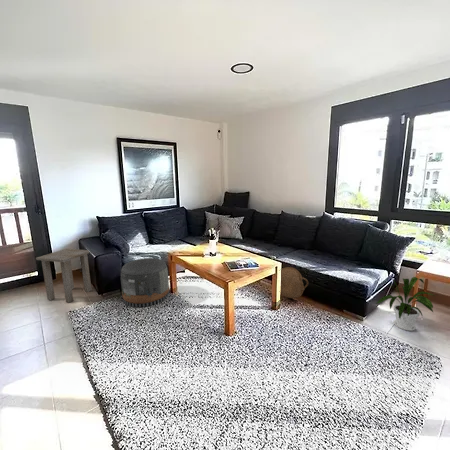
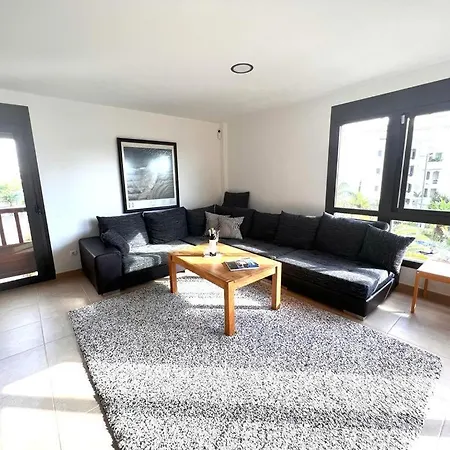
- woven basket (288, 283)
- house plant (408, 301)
- side table (67, 274)
- pouf (145, 278)
